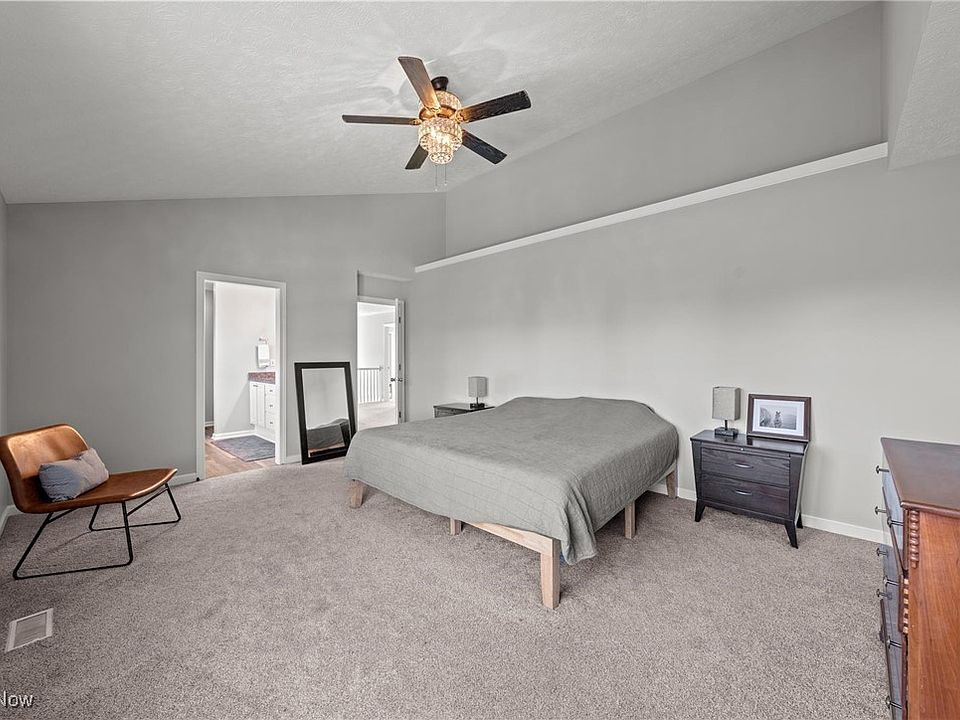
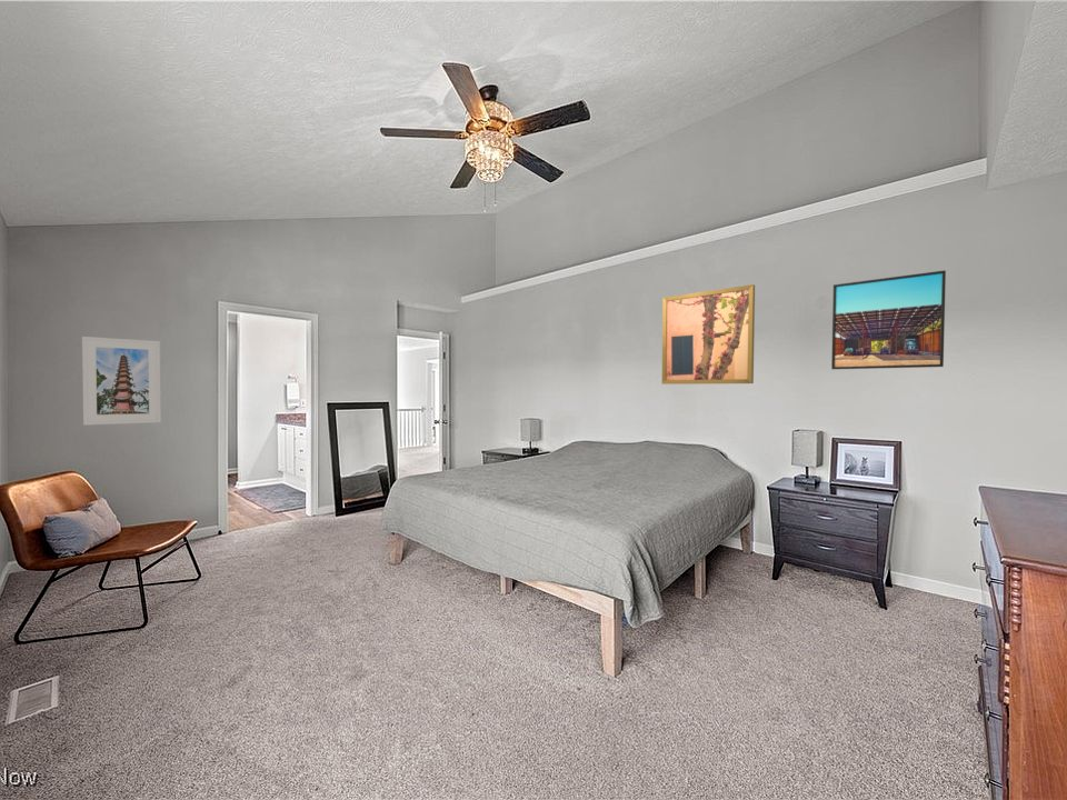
+ wall art (705, 338)
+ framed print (885, 322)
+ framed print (122, 381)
